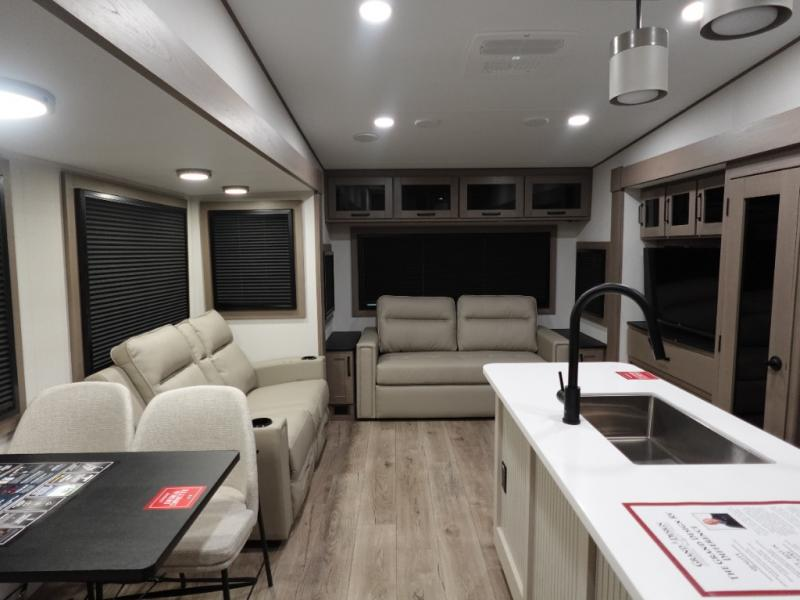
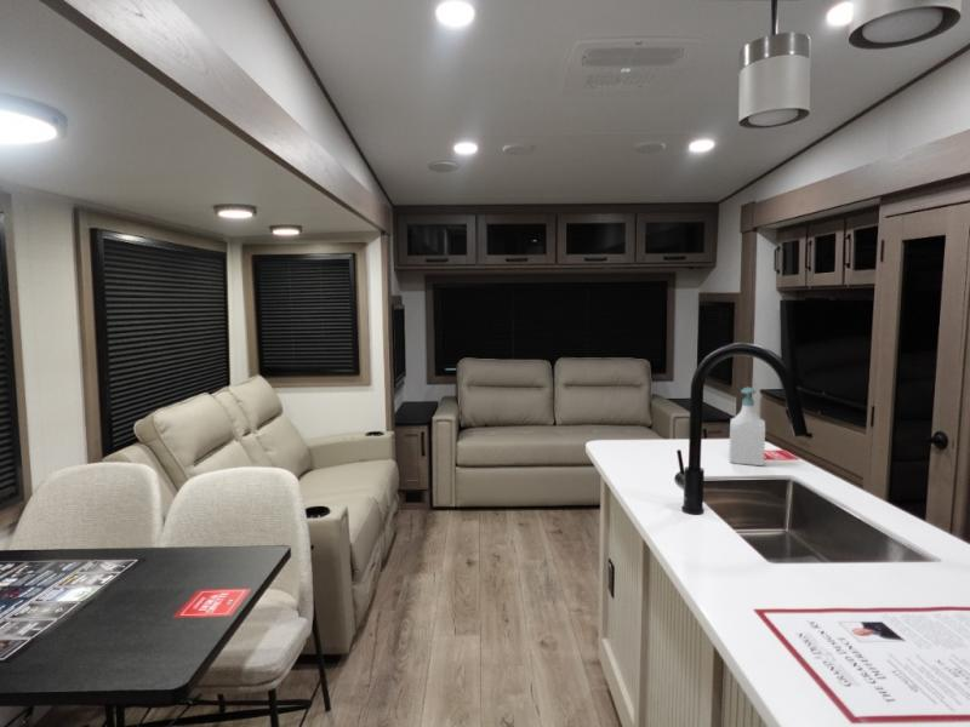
+ soap bottle (747, 425)
